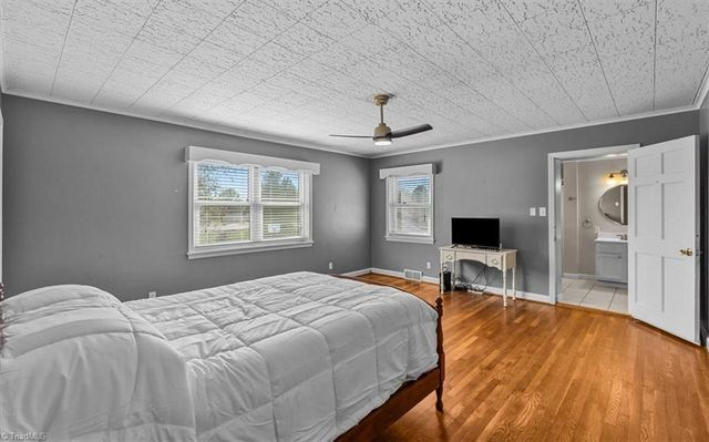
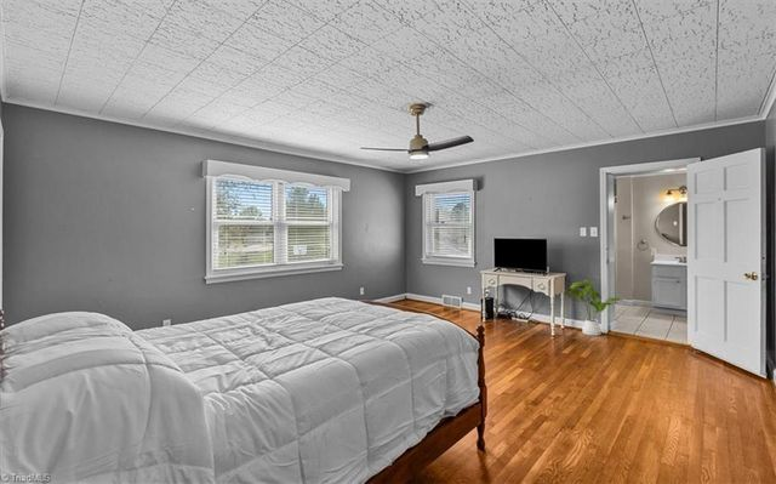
+ house plant (589, 309)
